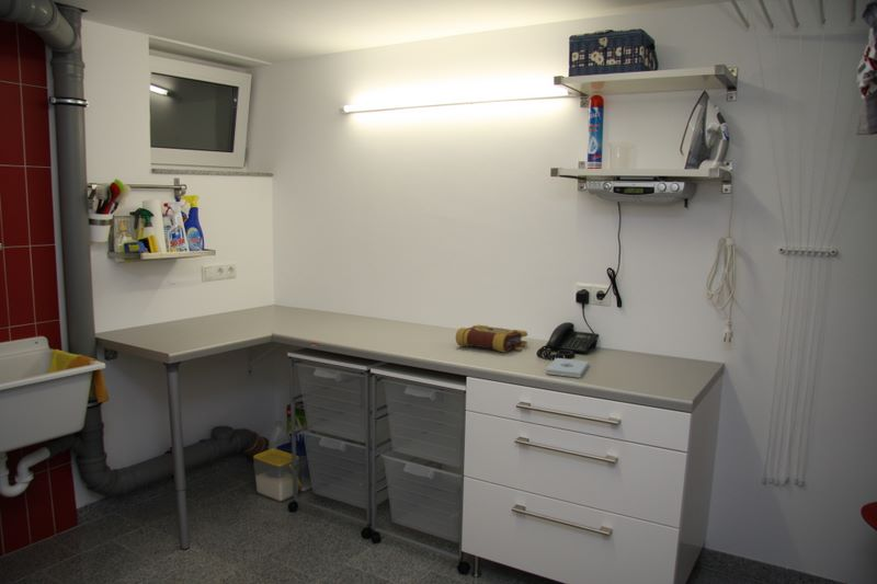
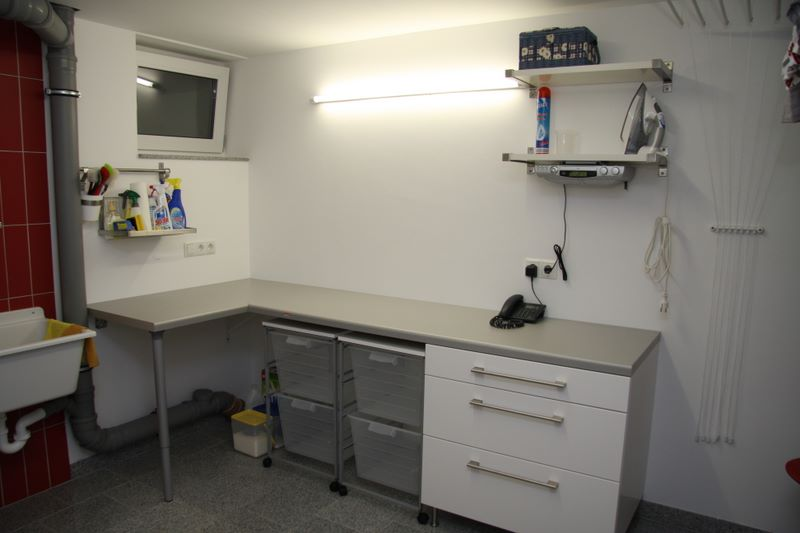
- notepad (567, 367)
- book (493, 337)
